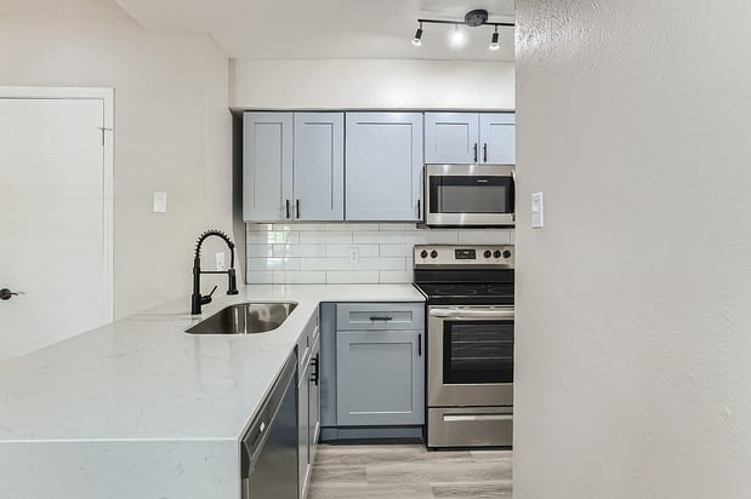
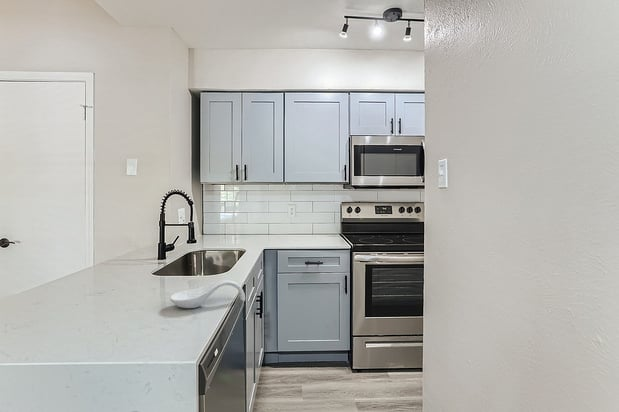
+ spoon rest (208, 293)
